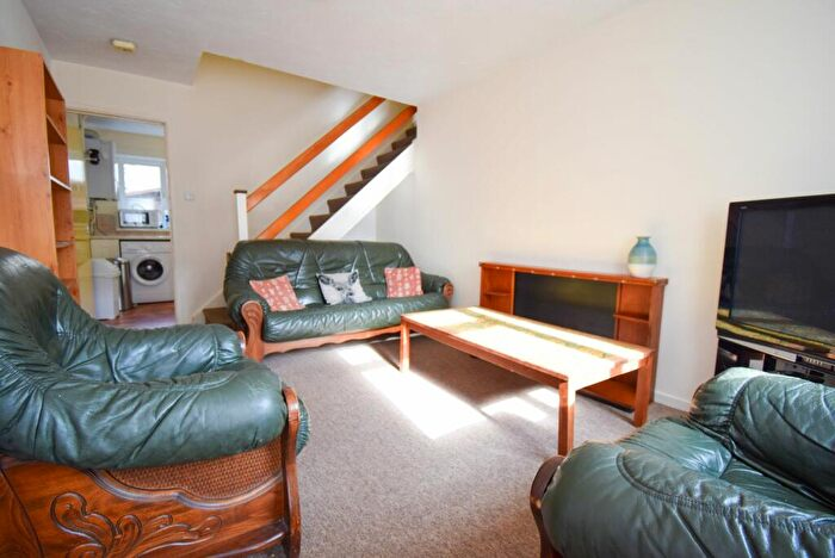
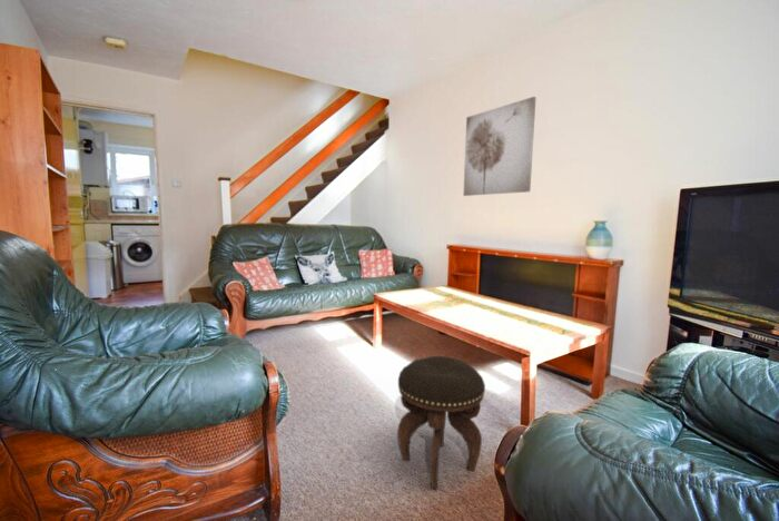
+ footstool (440, 415)
+ wall art (495, 151)
